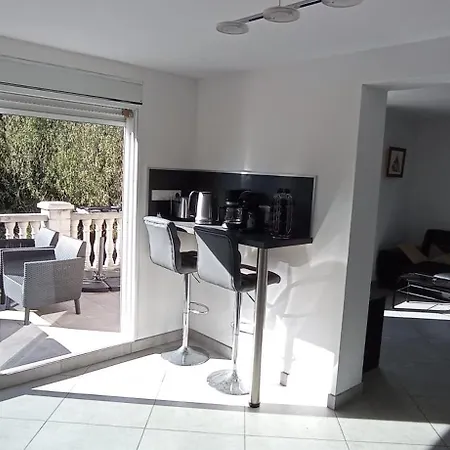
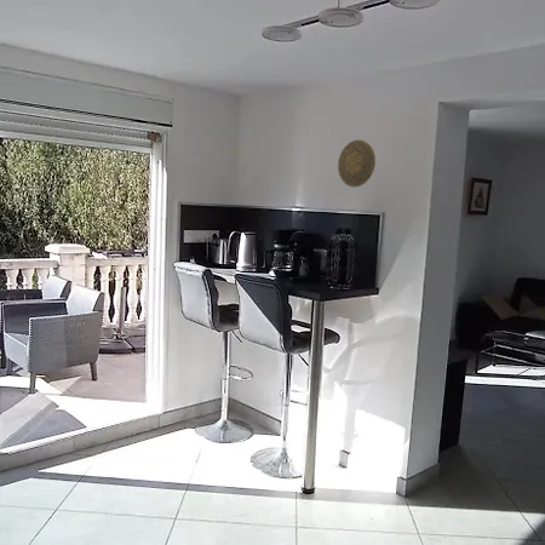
+ decorative plate (355, 162)
